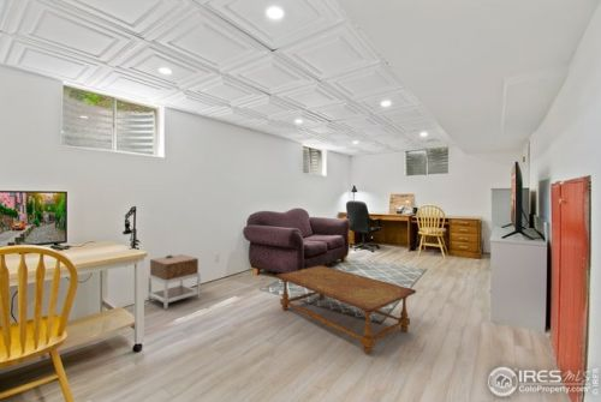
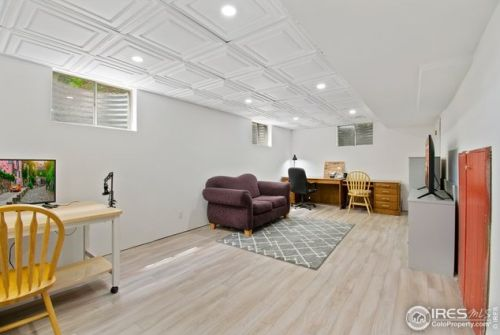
- coffee table (339, 300)
- nightstand (174, 278)
